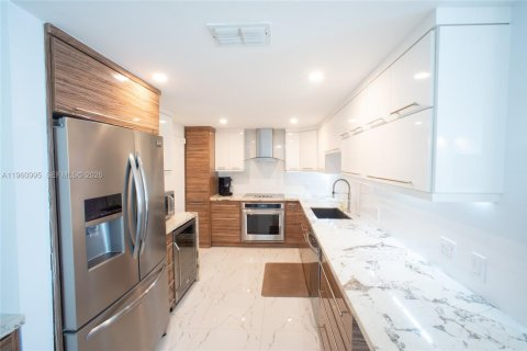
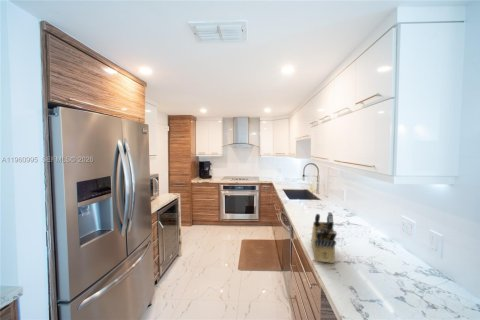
+ knife block (322, 231)
